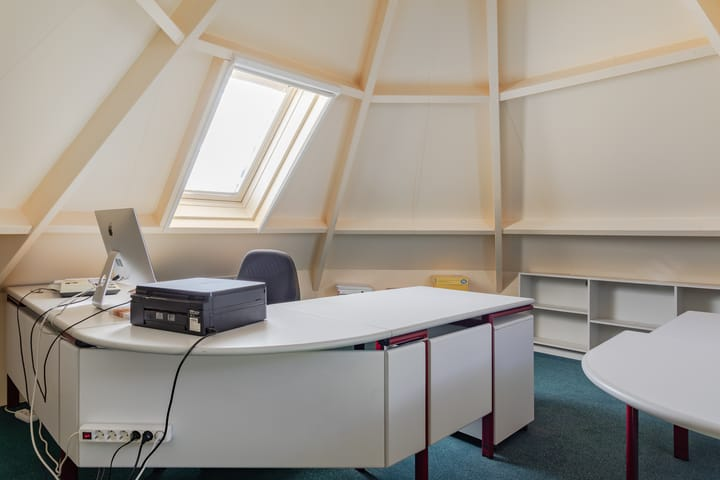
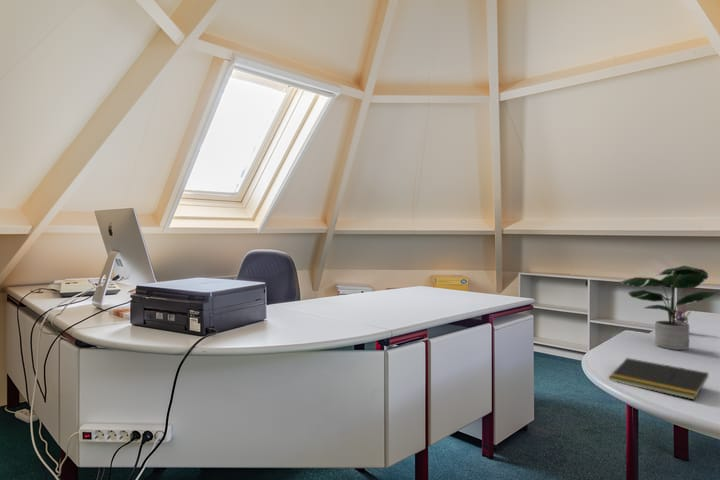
+ potted plant (666, 305)
+ notepad (657, 376)
+ pen holder (682, 319)
